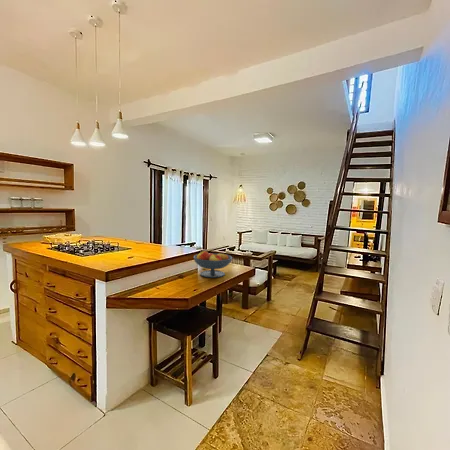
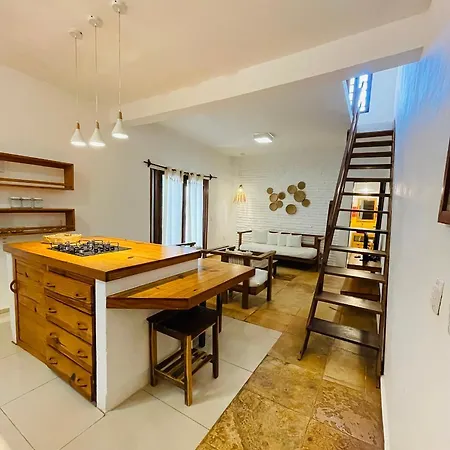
- fruit bowl (212, 262)
